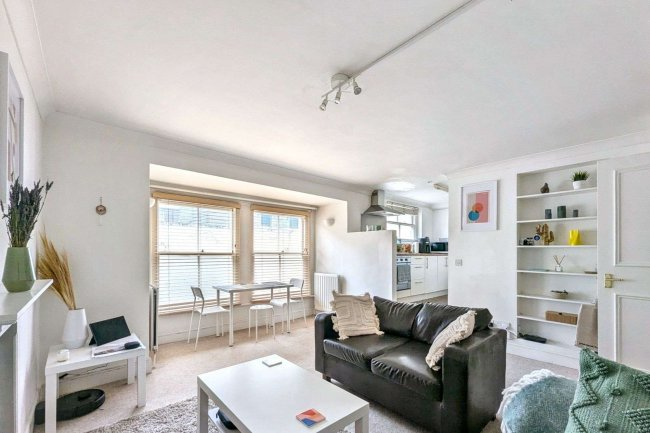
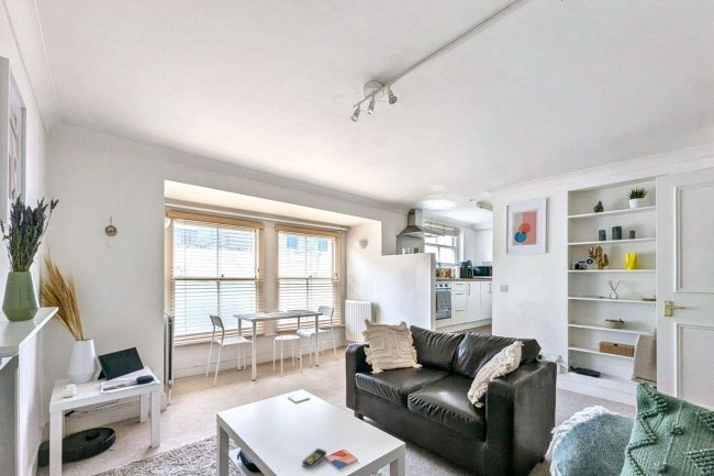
+ remote control (314, 457)
